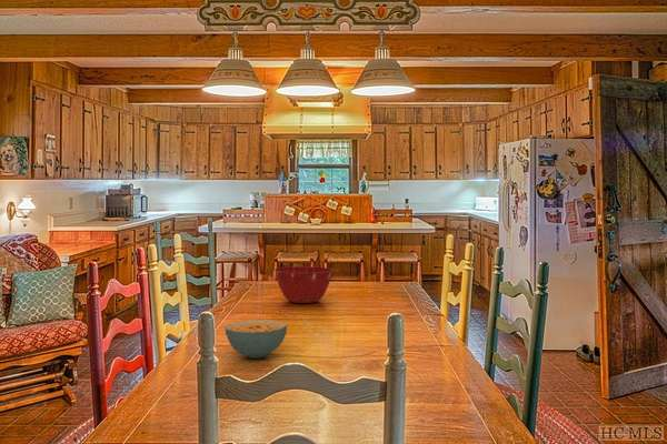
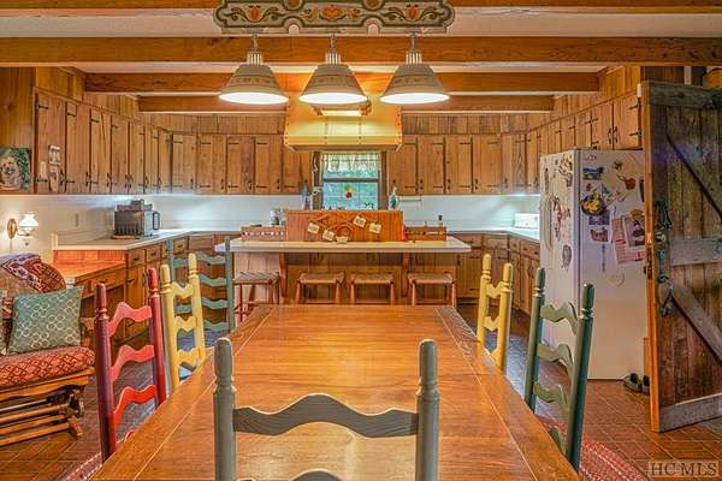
- cereal bowl (256, 340)
- mixing bowl (303, 284)
